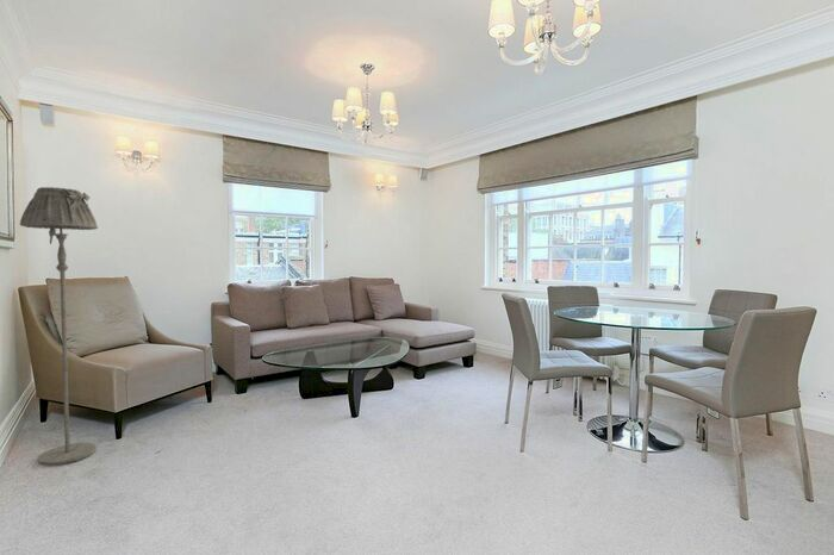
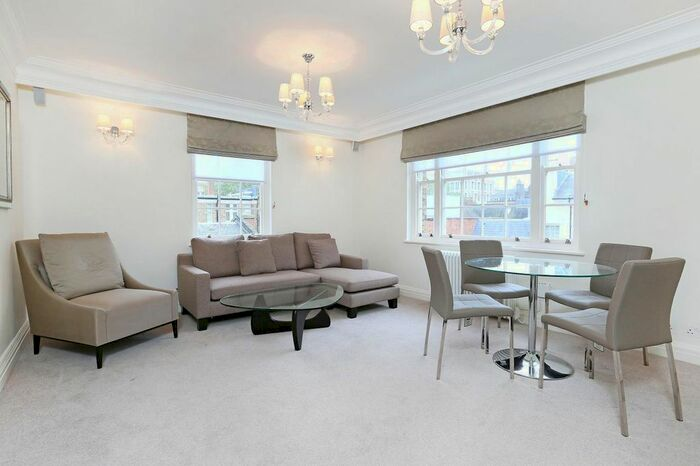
- floor lamp (63, 323)
